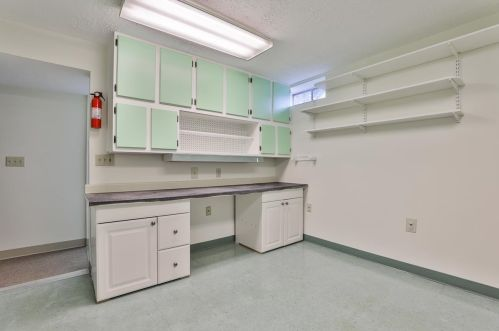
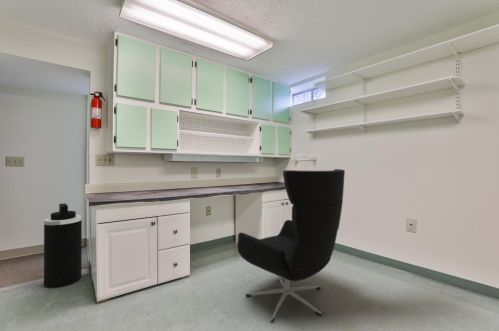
+ trash can (63, 242)
+ office chair (290, 234)
